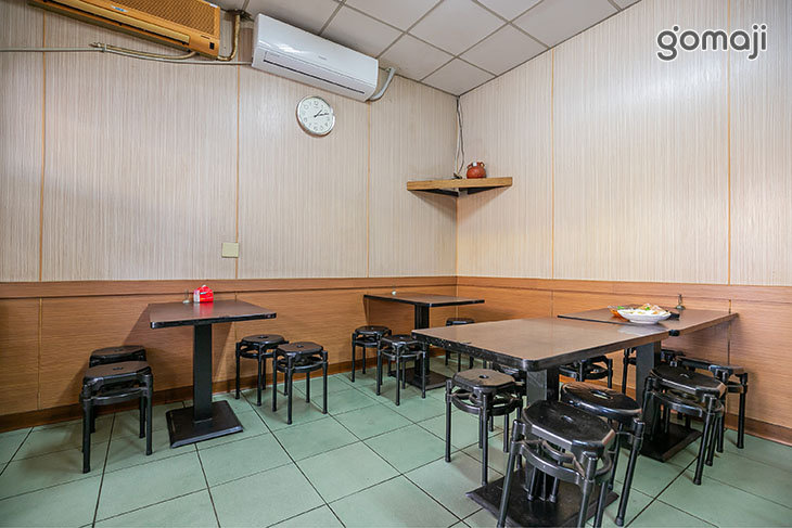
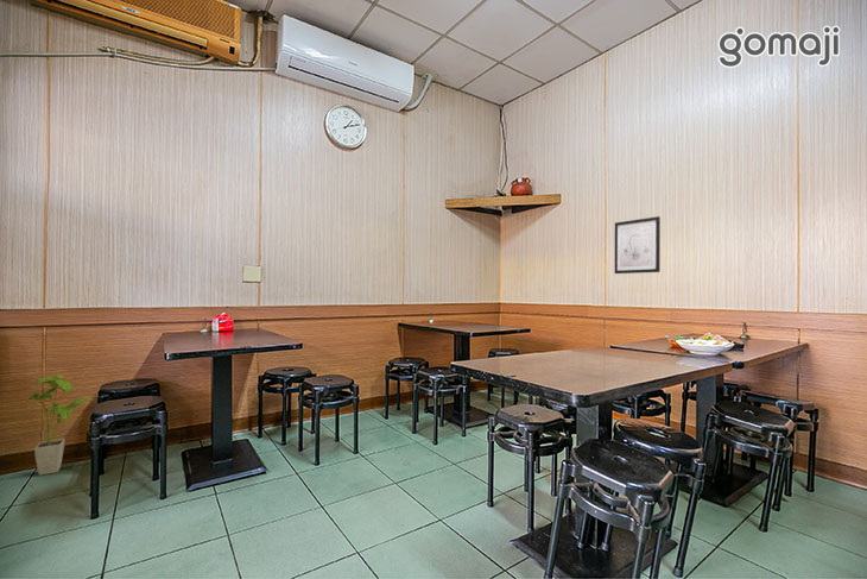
+ wall art (635, 246)
+ house plant (58, 422)
